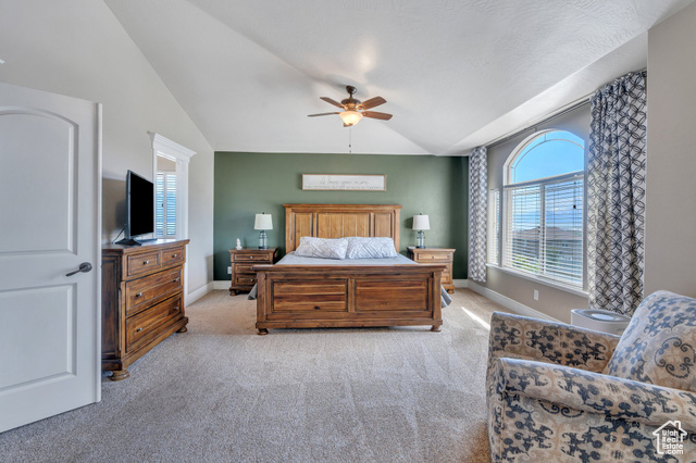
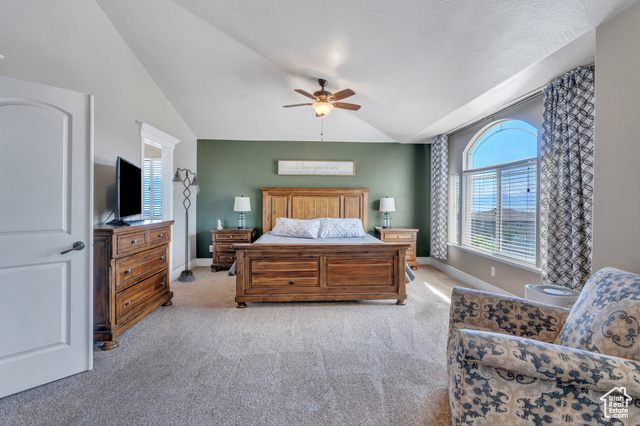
+ floor lamp (186, 224)
